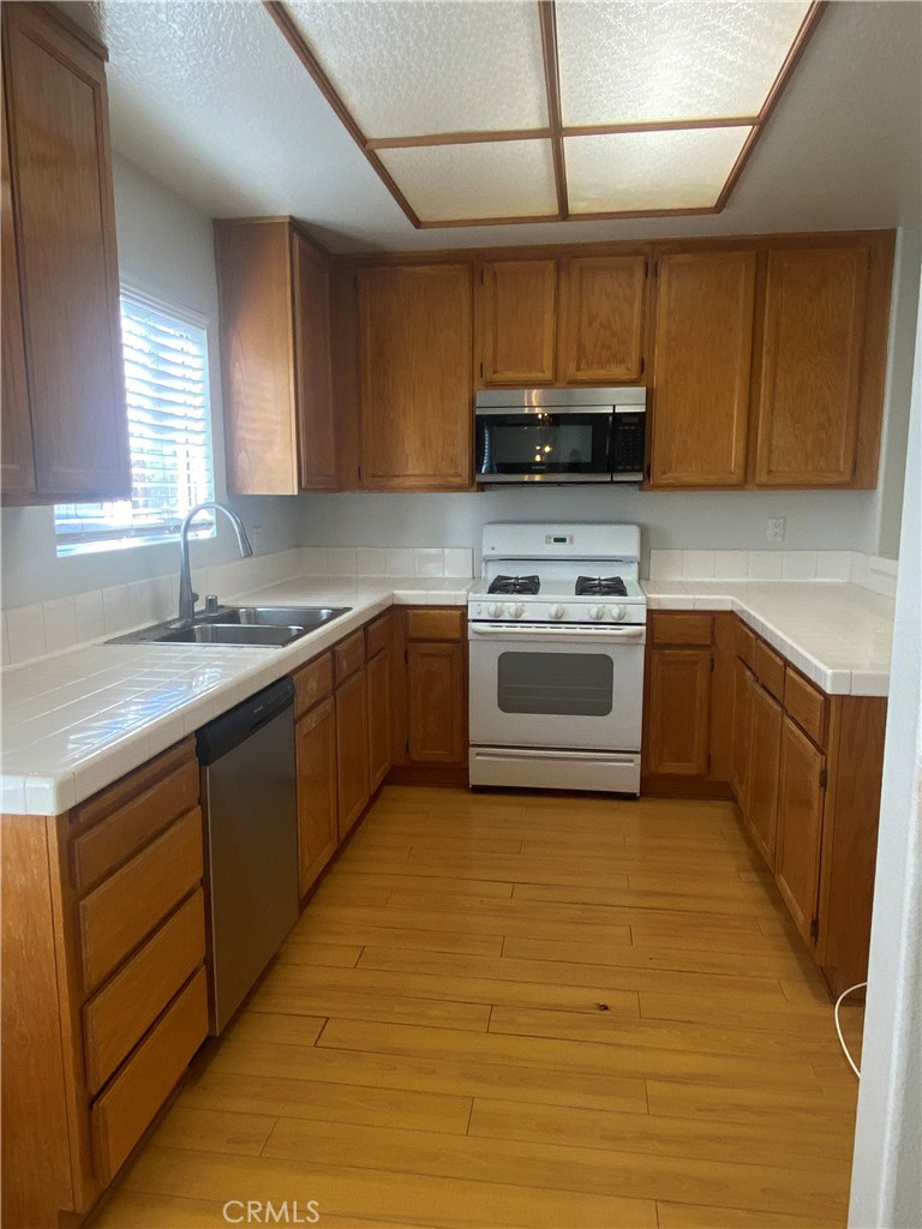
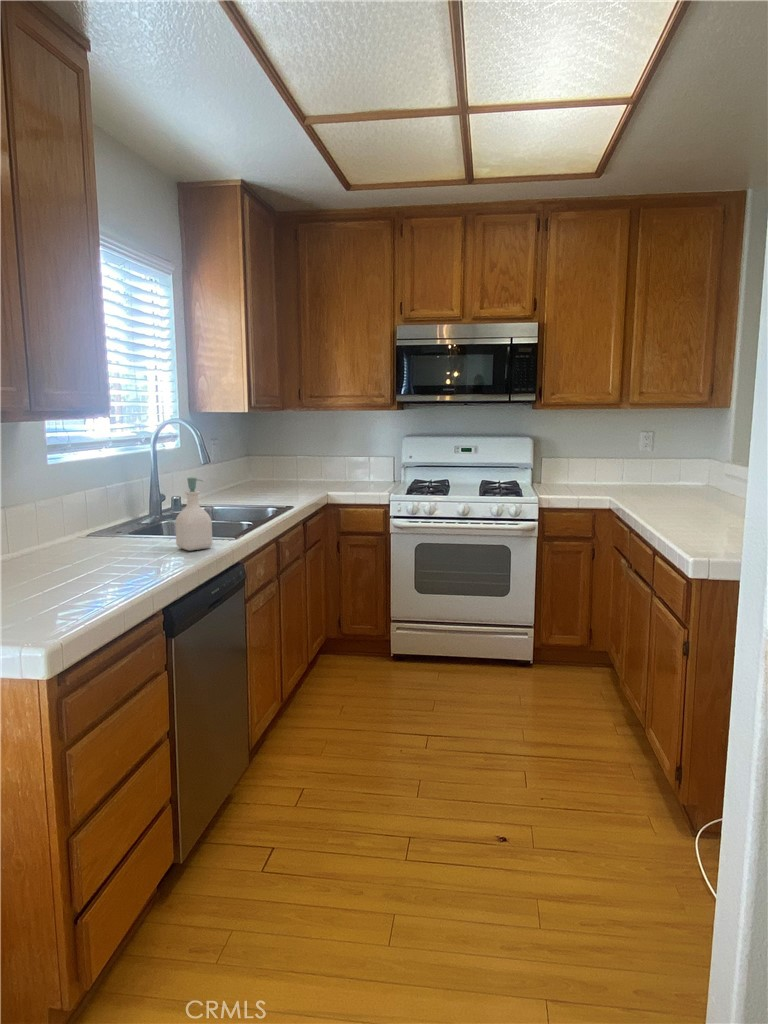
+ soap bottle (193, 513)
